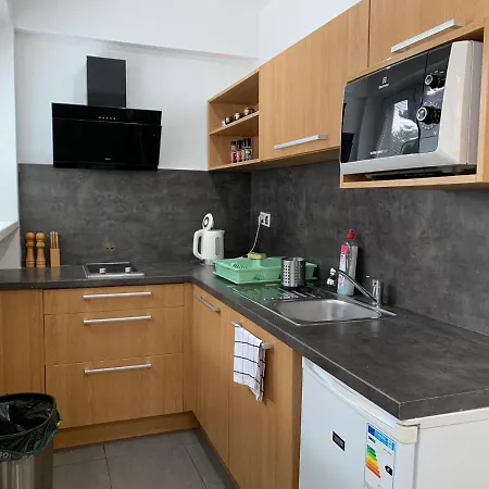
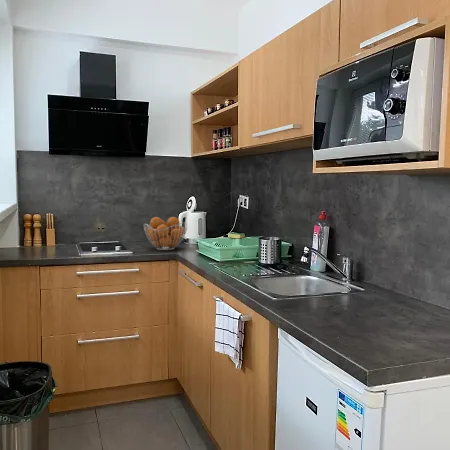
+ fruit basket (165, 232)
